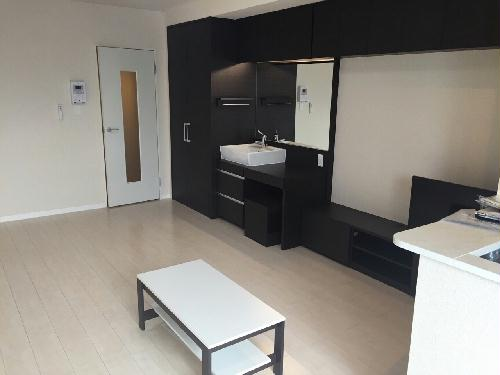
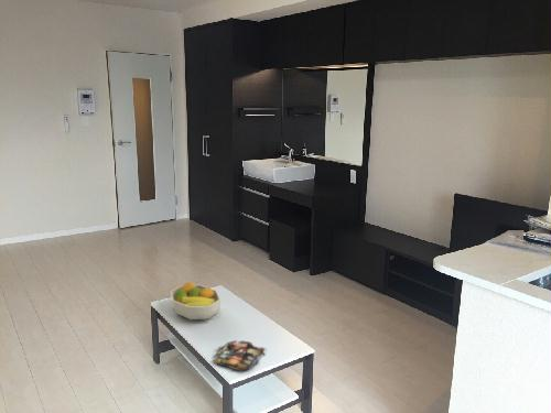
+ fruit bowl (195, 300)
+ magazine (240, 352)
